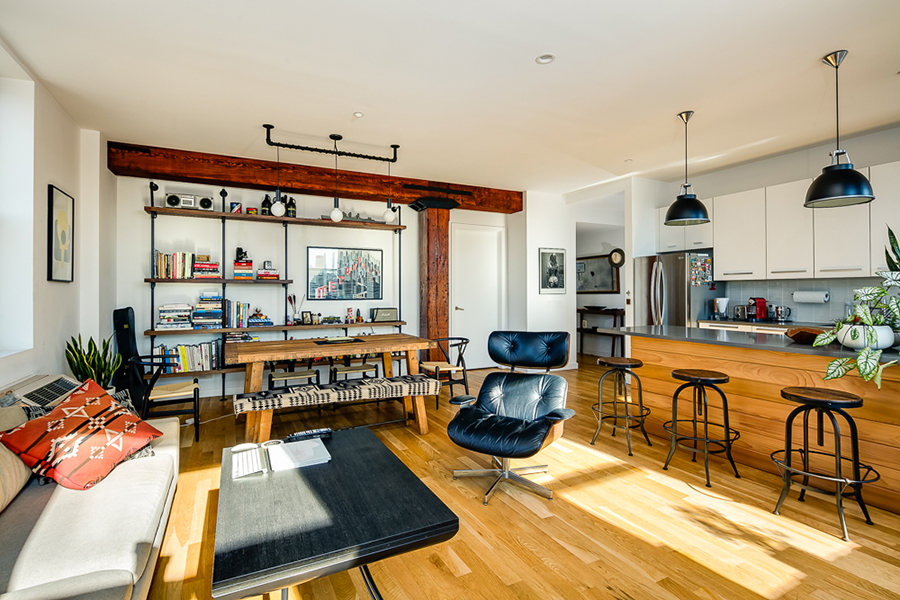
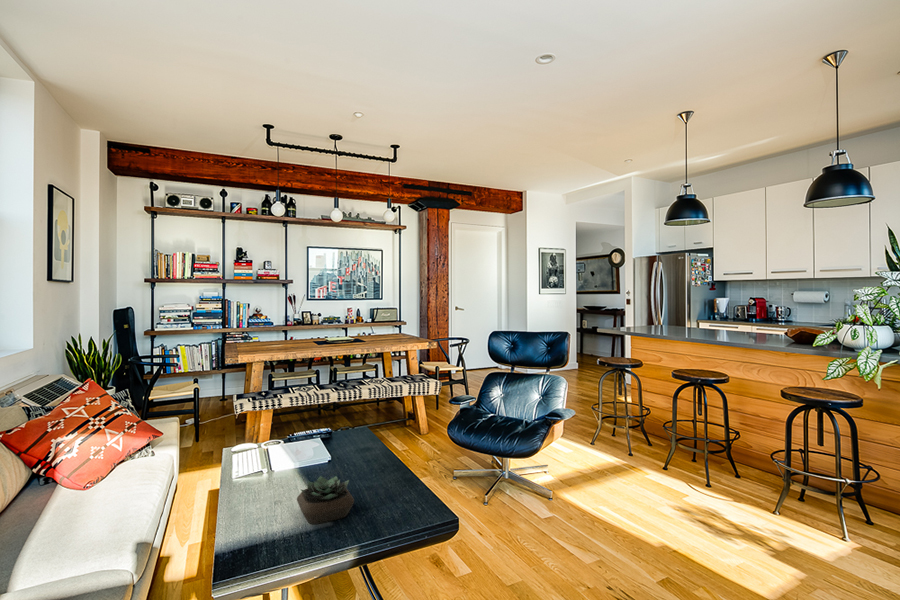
+ succulent plant (325, 497)
